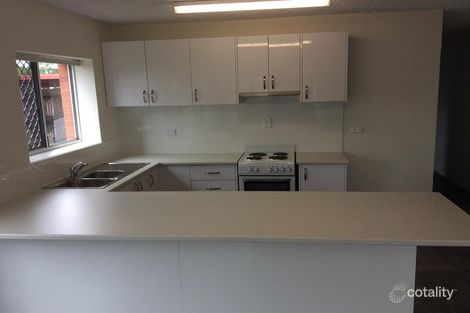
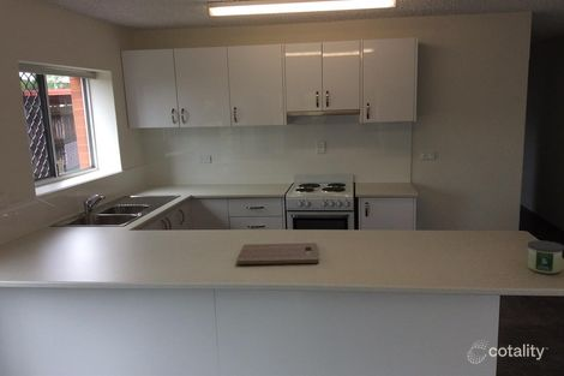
+ cutting board (278, 252)
+ candle (545, 257)
